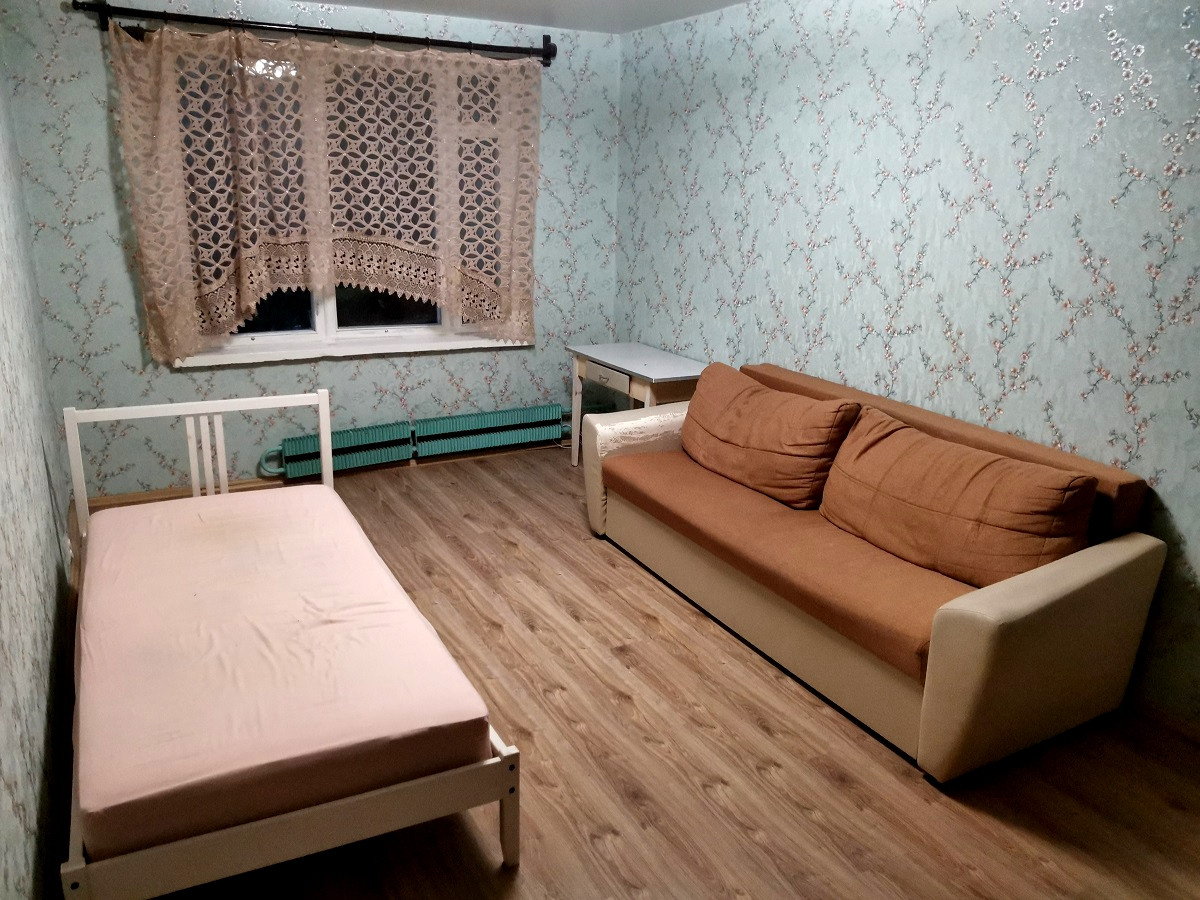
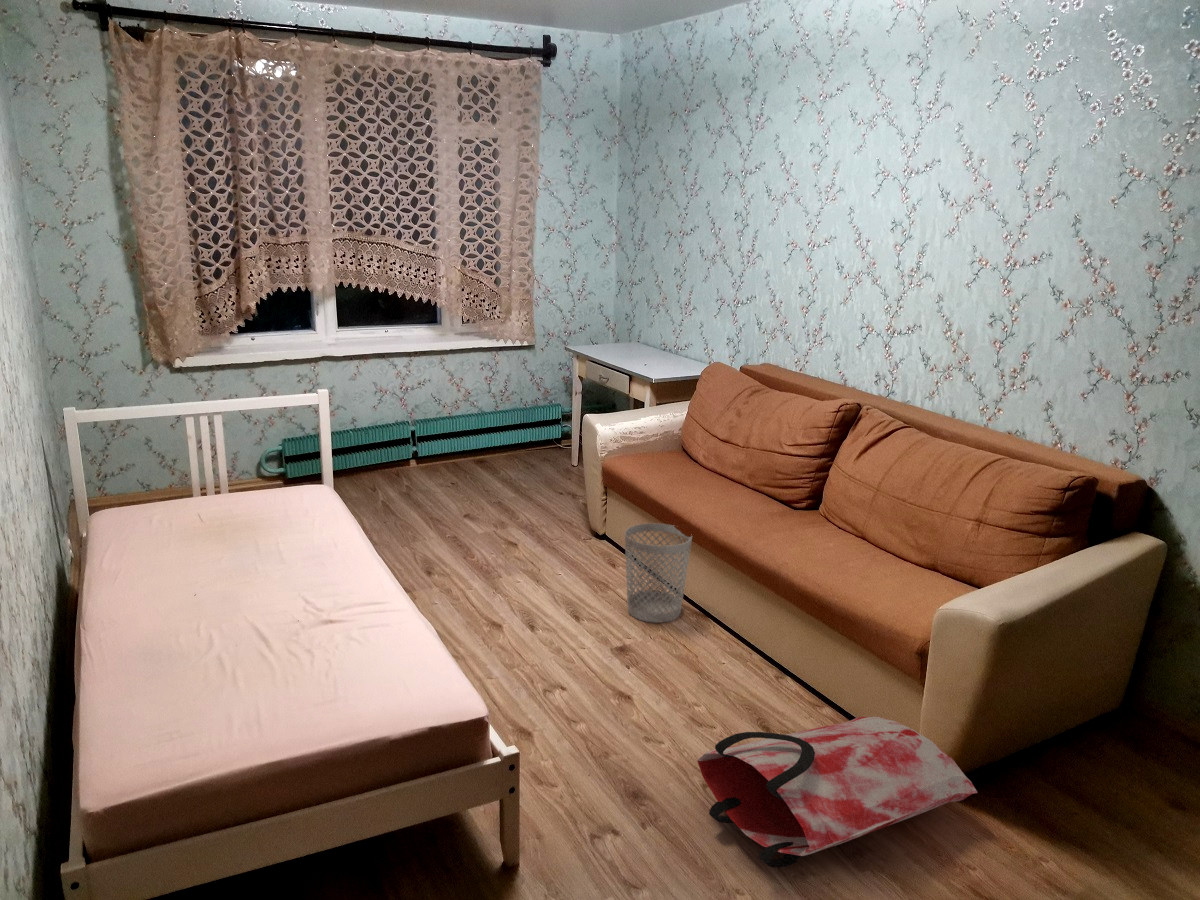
+ wastebasket (656, 573)
+ bag (836, 772)
